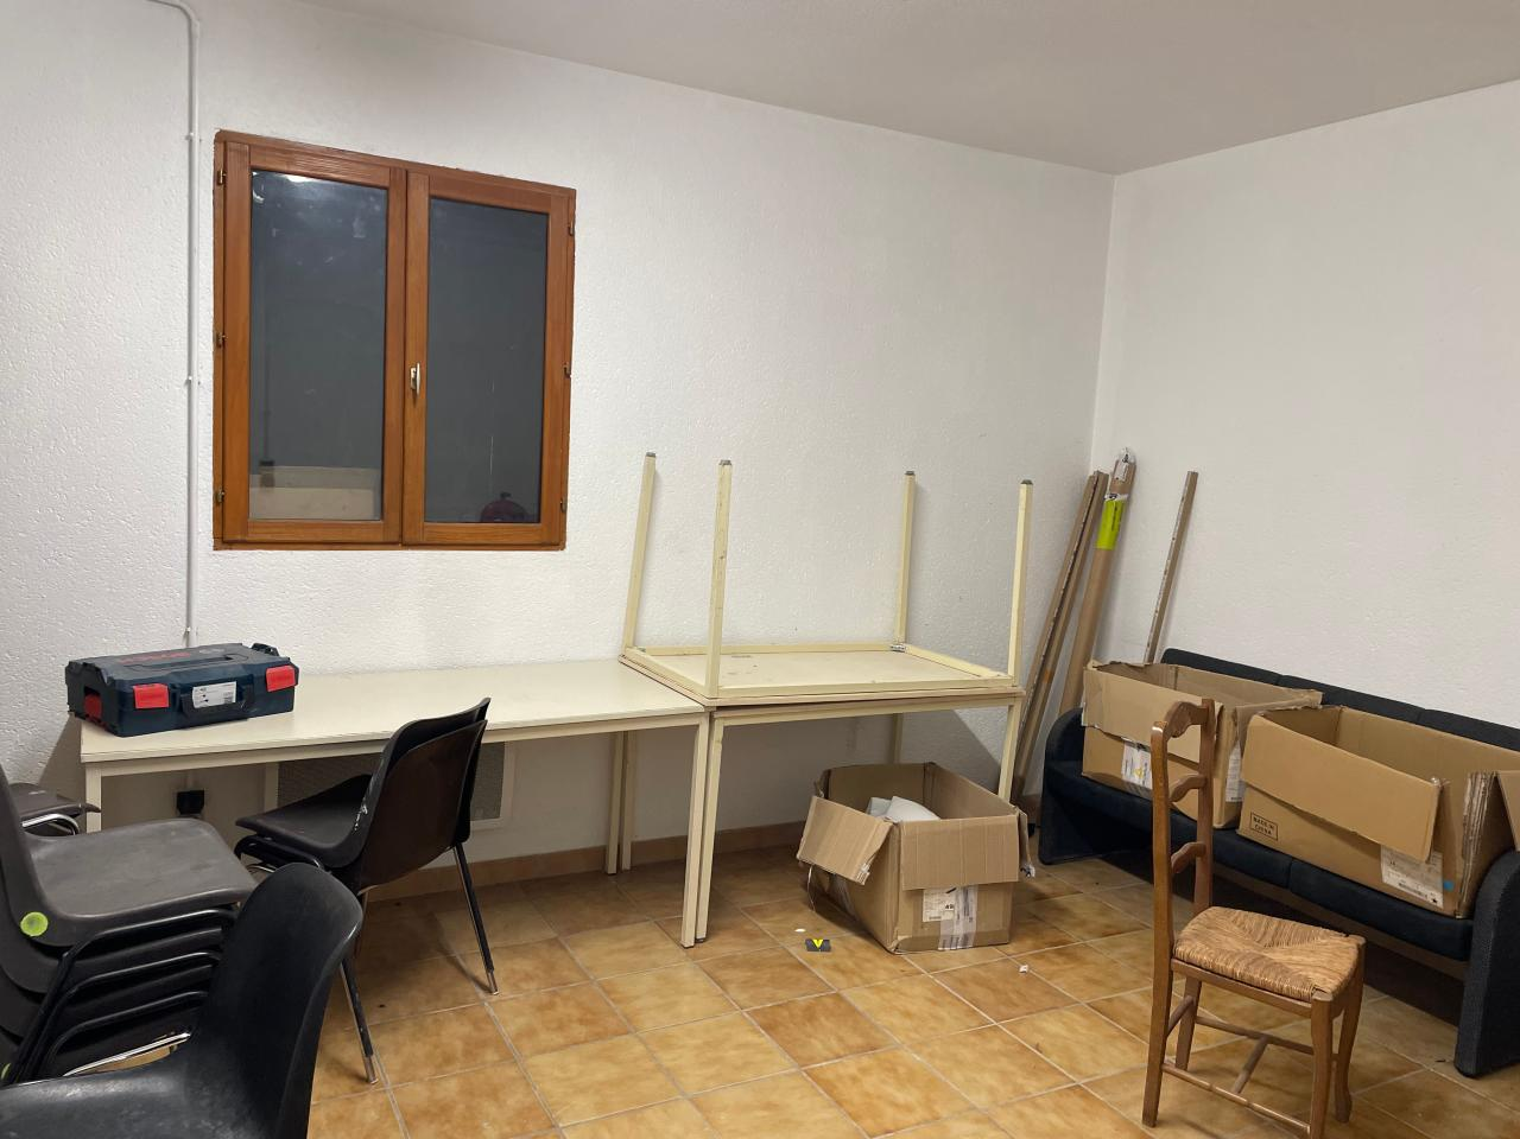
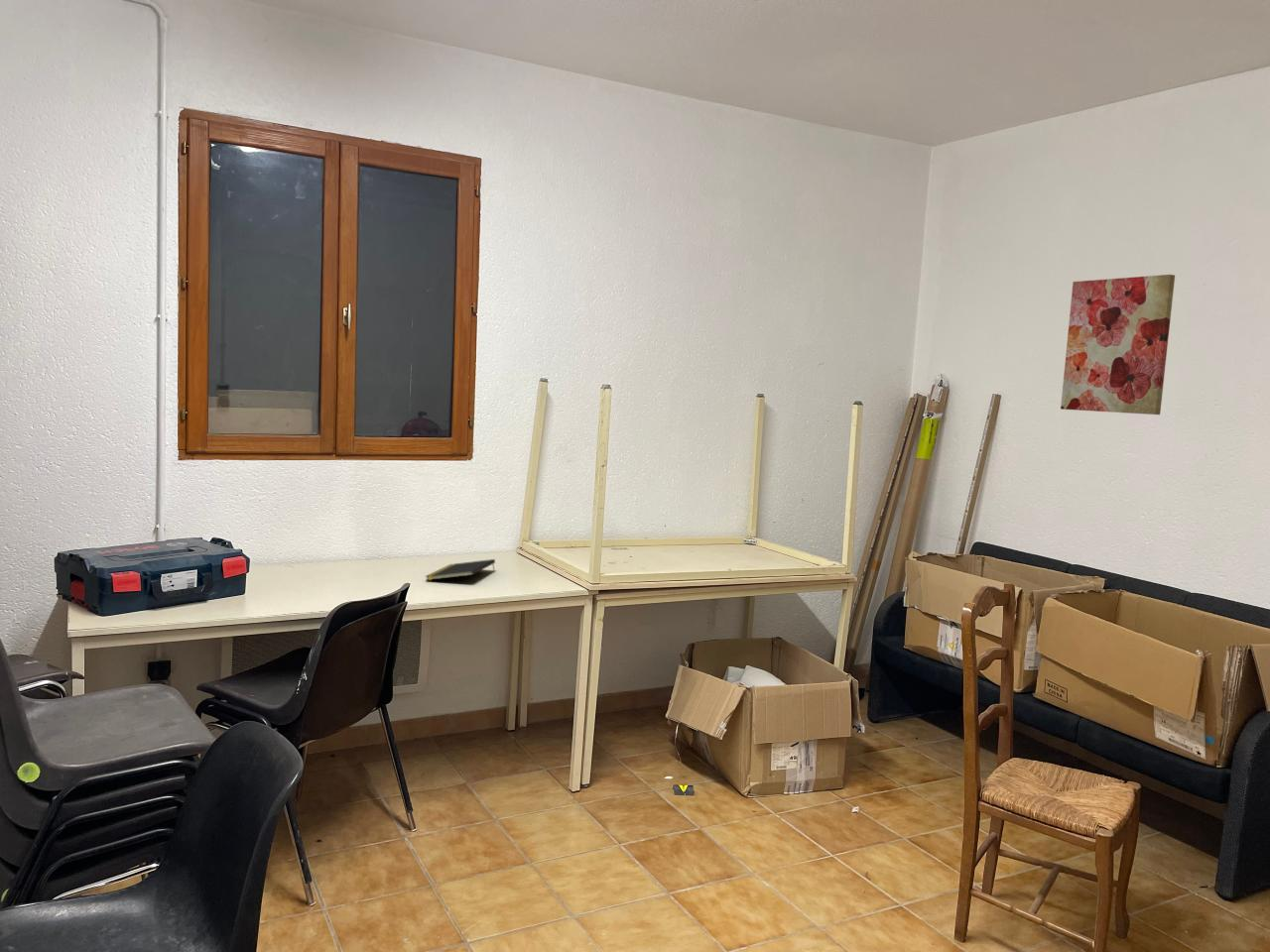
+ wall art (1114, 345)
+ notepad (460, 569)
